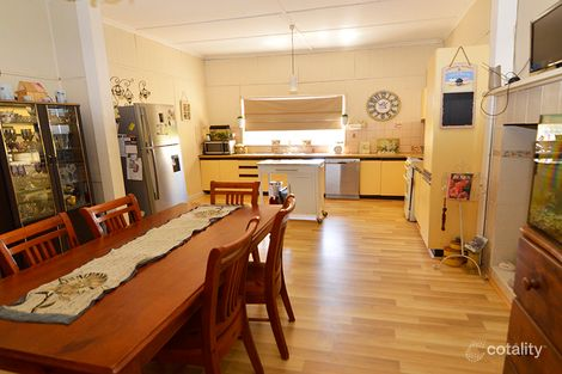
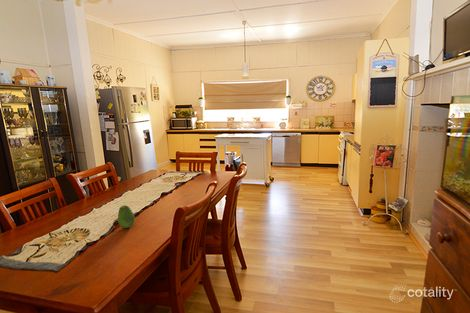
+ fruit (126, 216)
